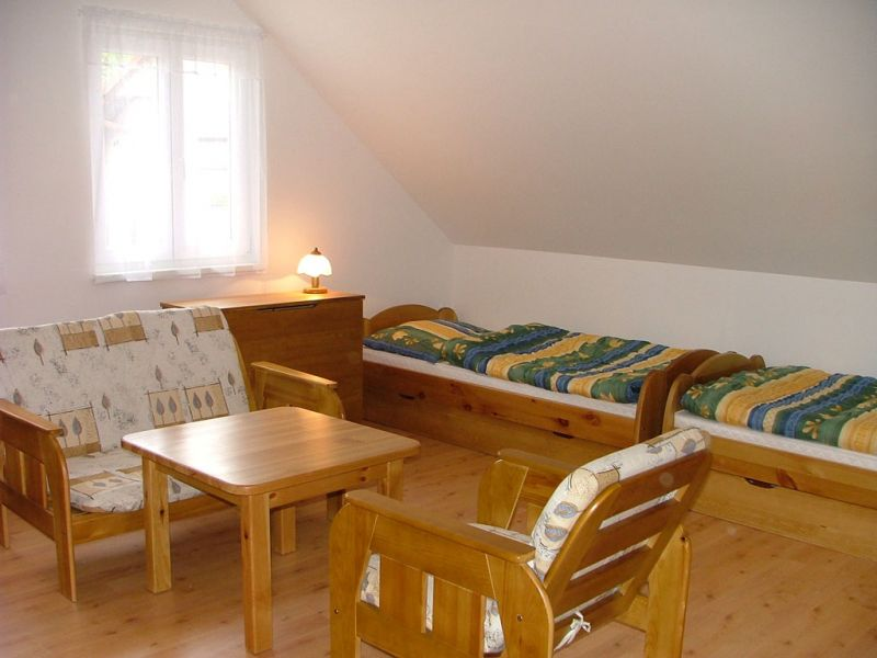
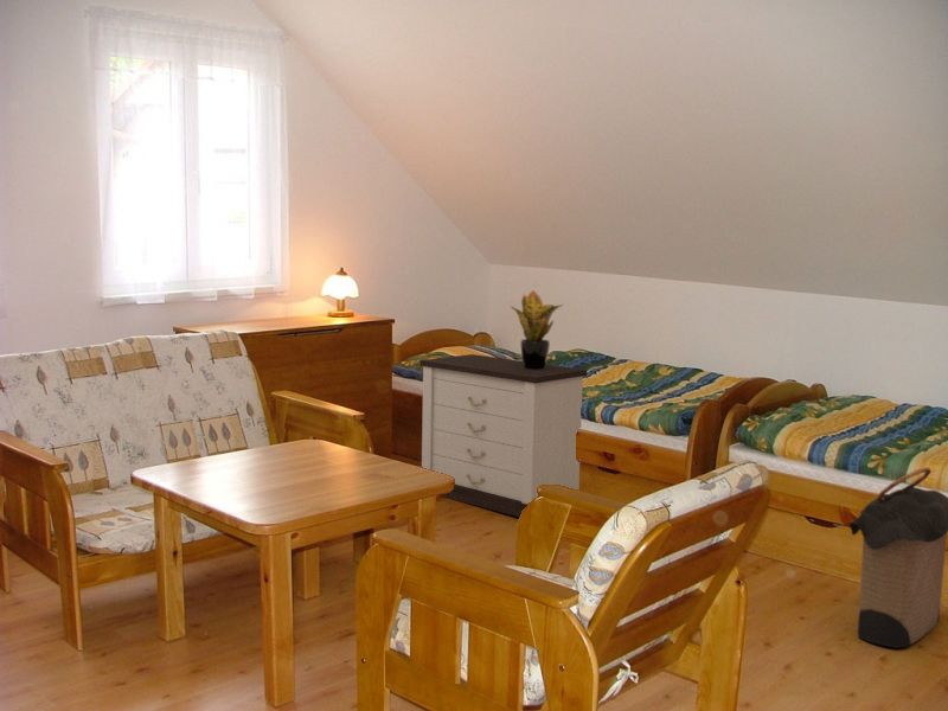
+ nightstand (499, 431)
+ potted plant (537, 327)
+ laundry hamper (902, 543)
